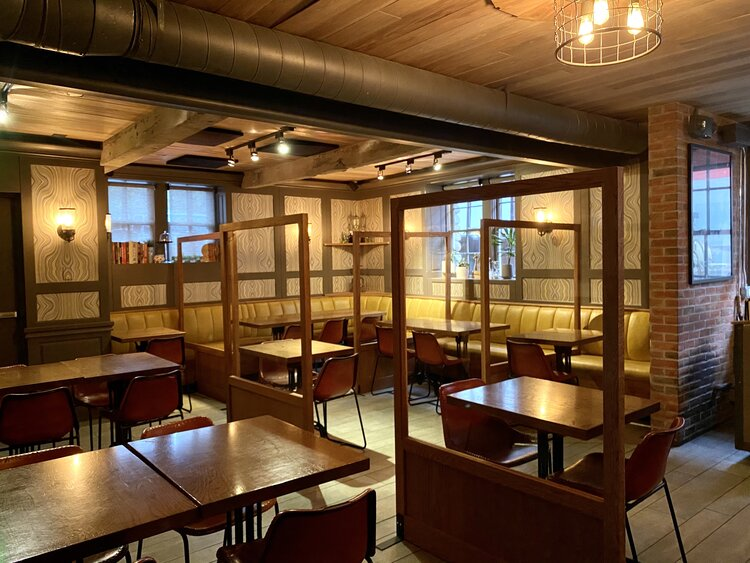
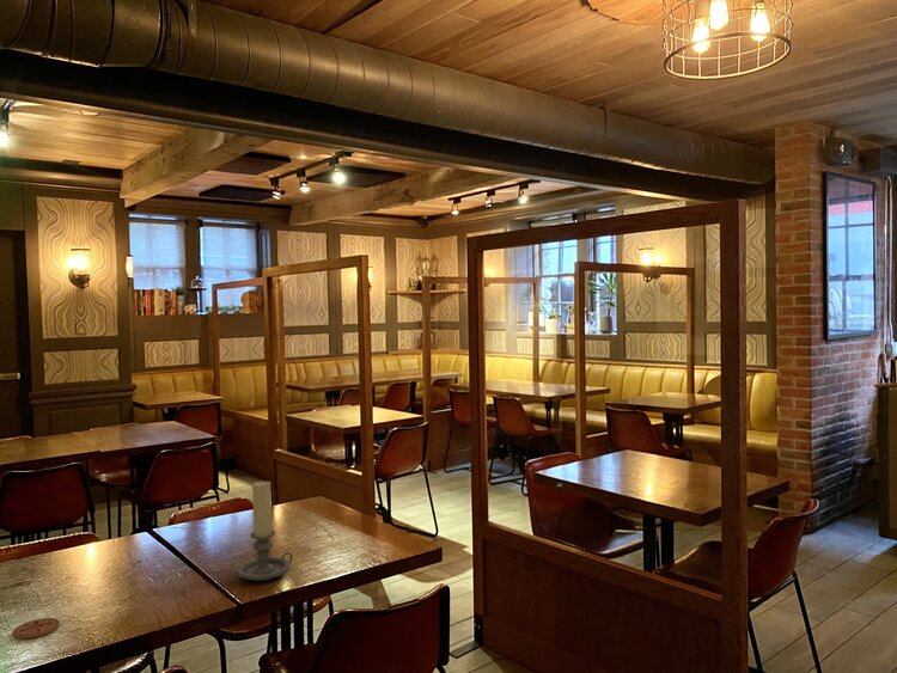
+ candle holder (267, 526)
+ coaster (36, 628)
